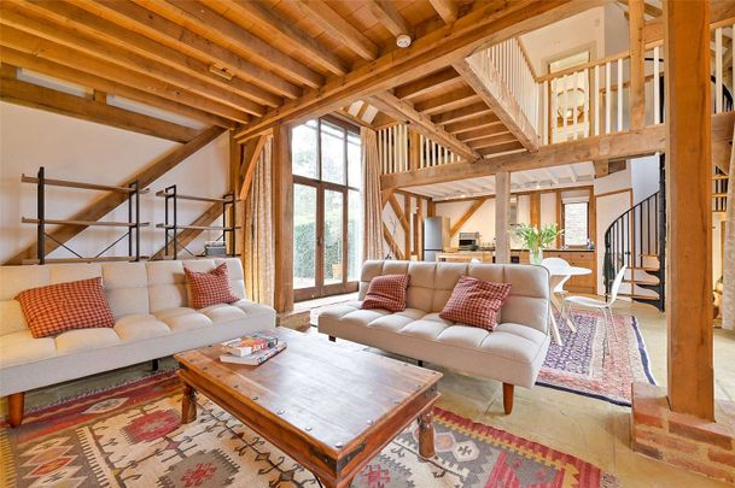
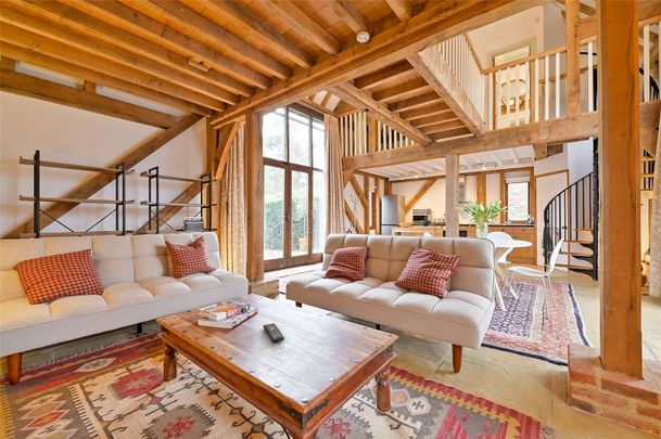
+ remote control (272, 332)
